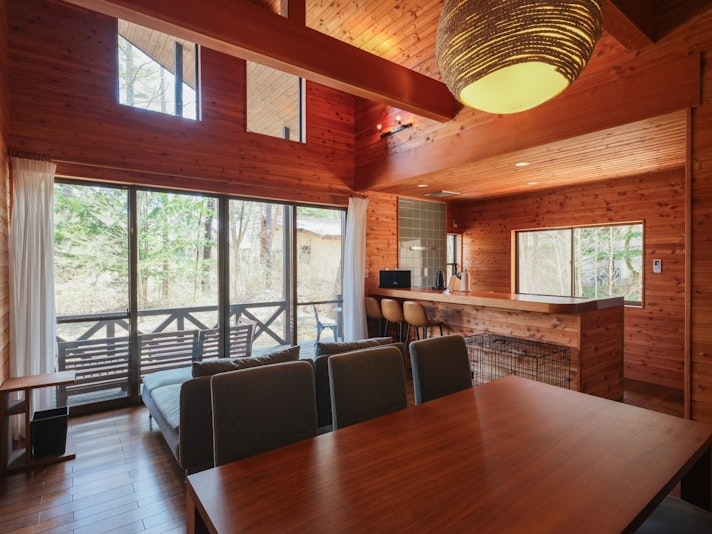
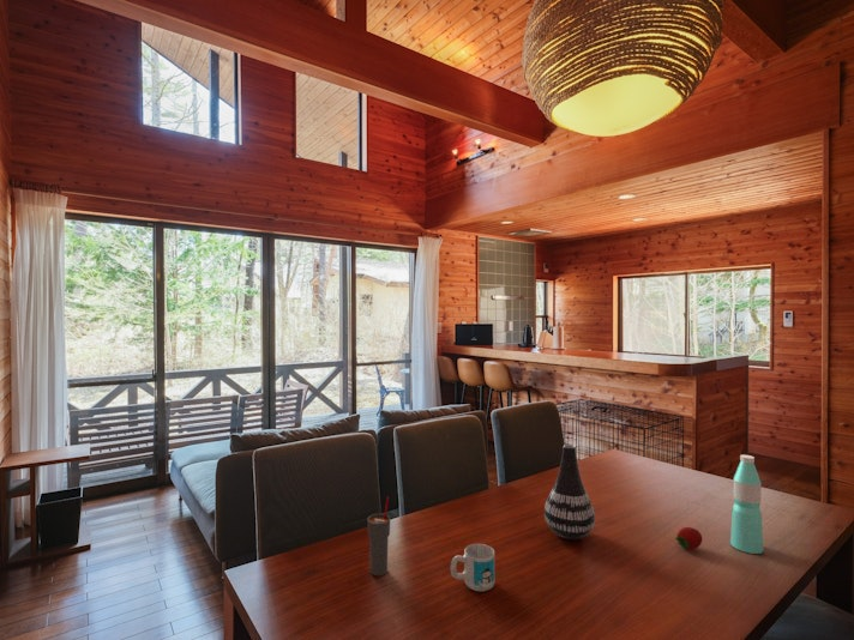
+ fruit (690, 538)
+ cup (379, 536)
+ vase (569, 490)
+ water bottle (746, 501)
+ mug (473, 568)
